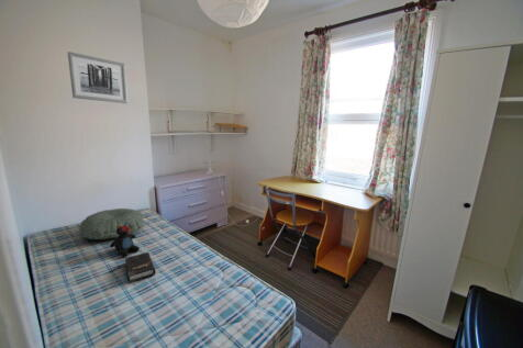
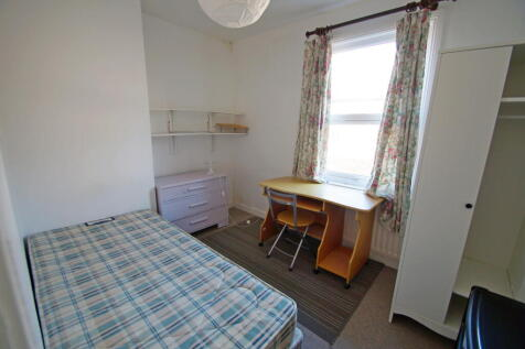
- wall art (100, 79)
- pillow (112, 222)
- teddy bear (125, 238)
- hardback book (140, 266)
